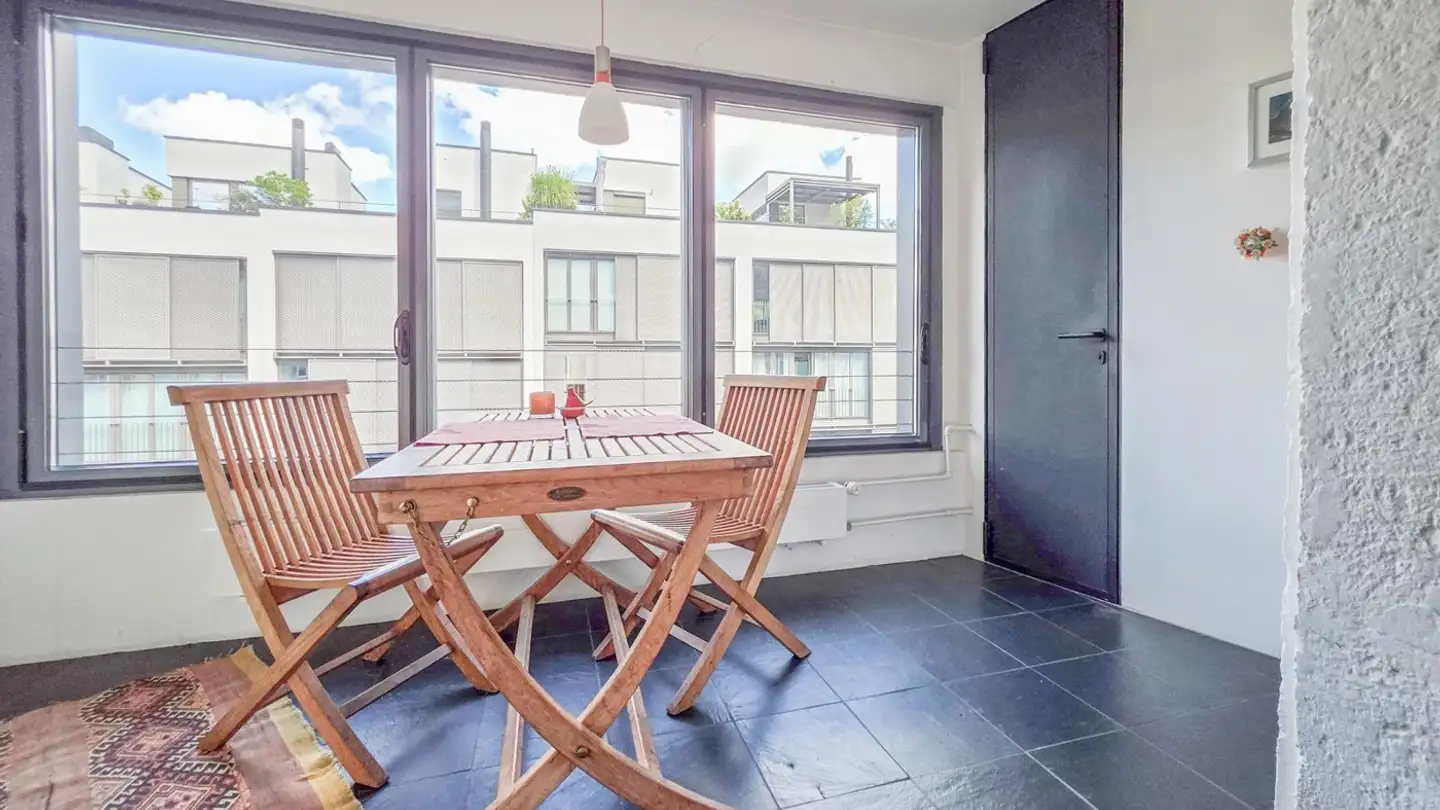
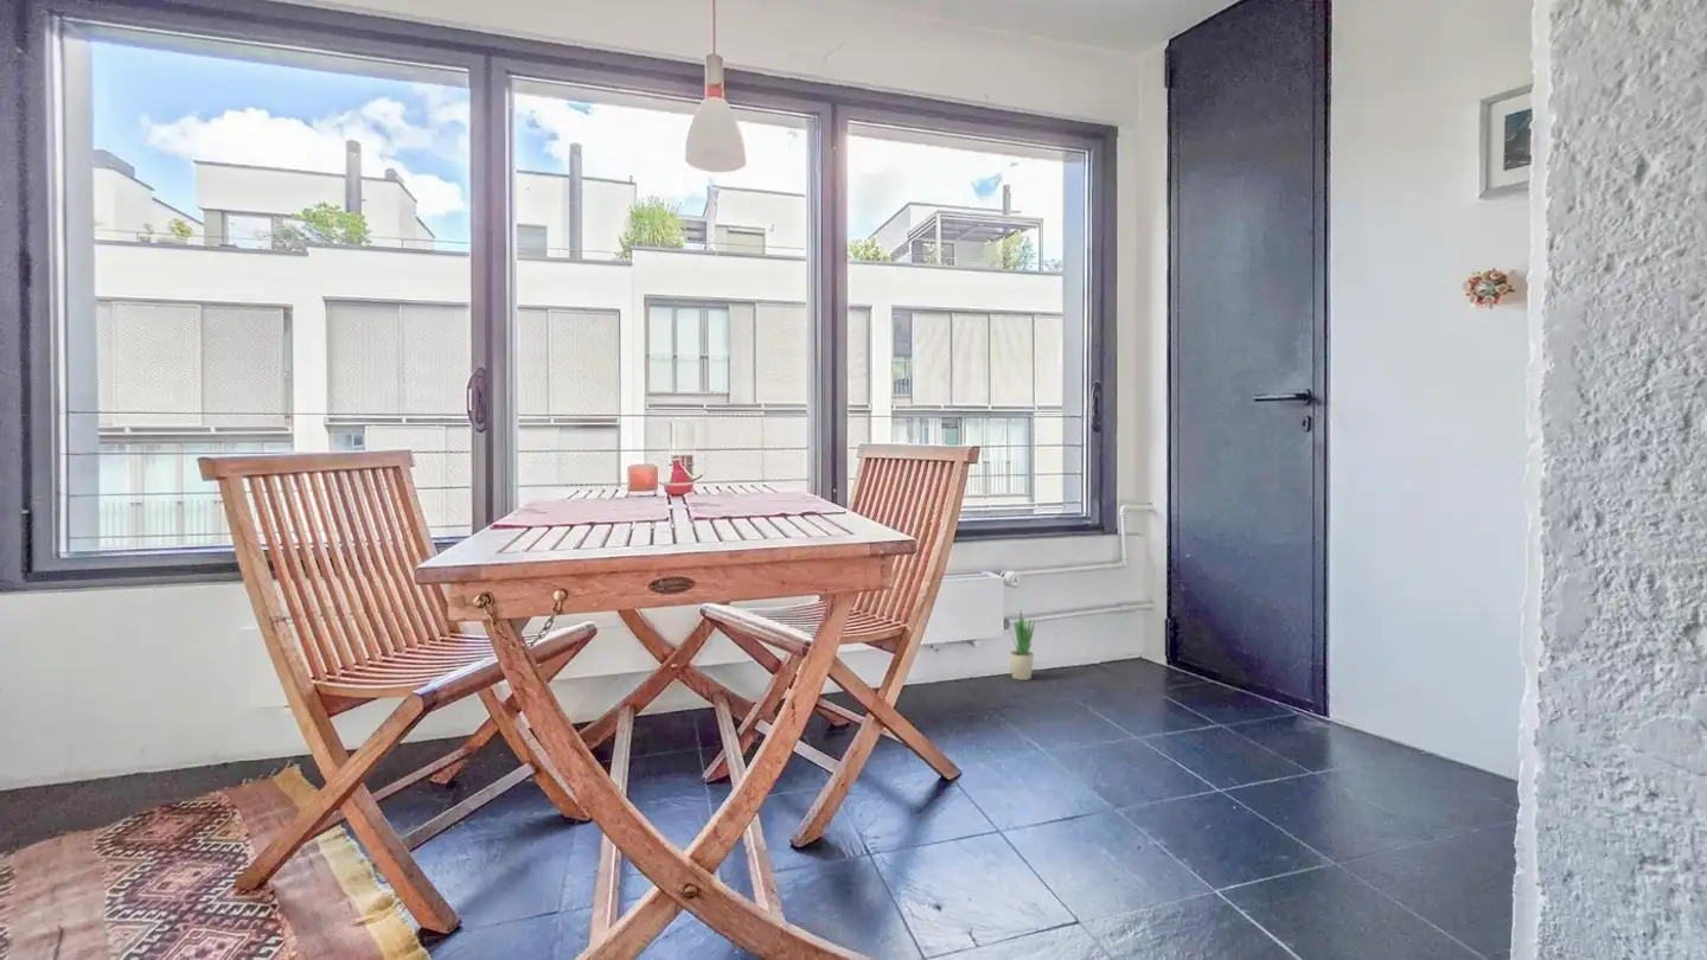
+ potted plant (1023, 642)
